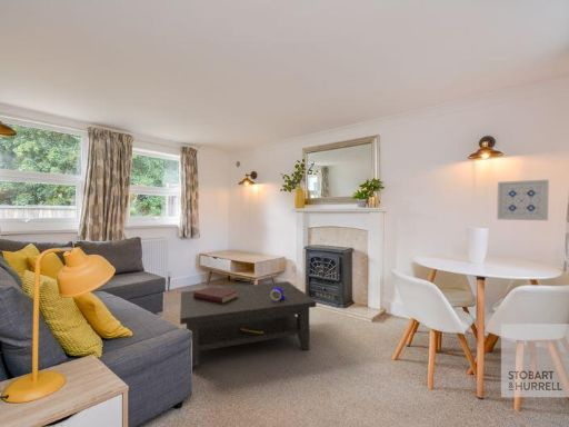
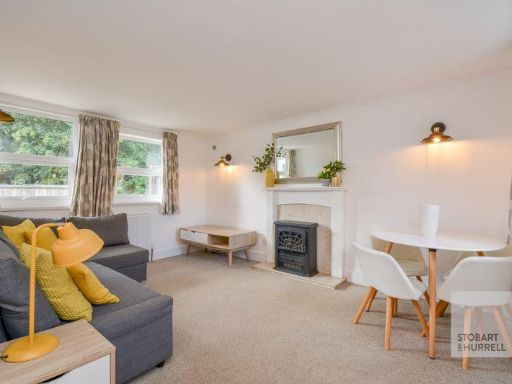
- wall art (521, 200)
- coffee table (244, 315)
